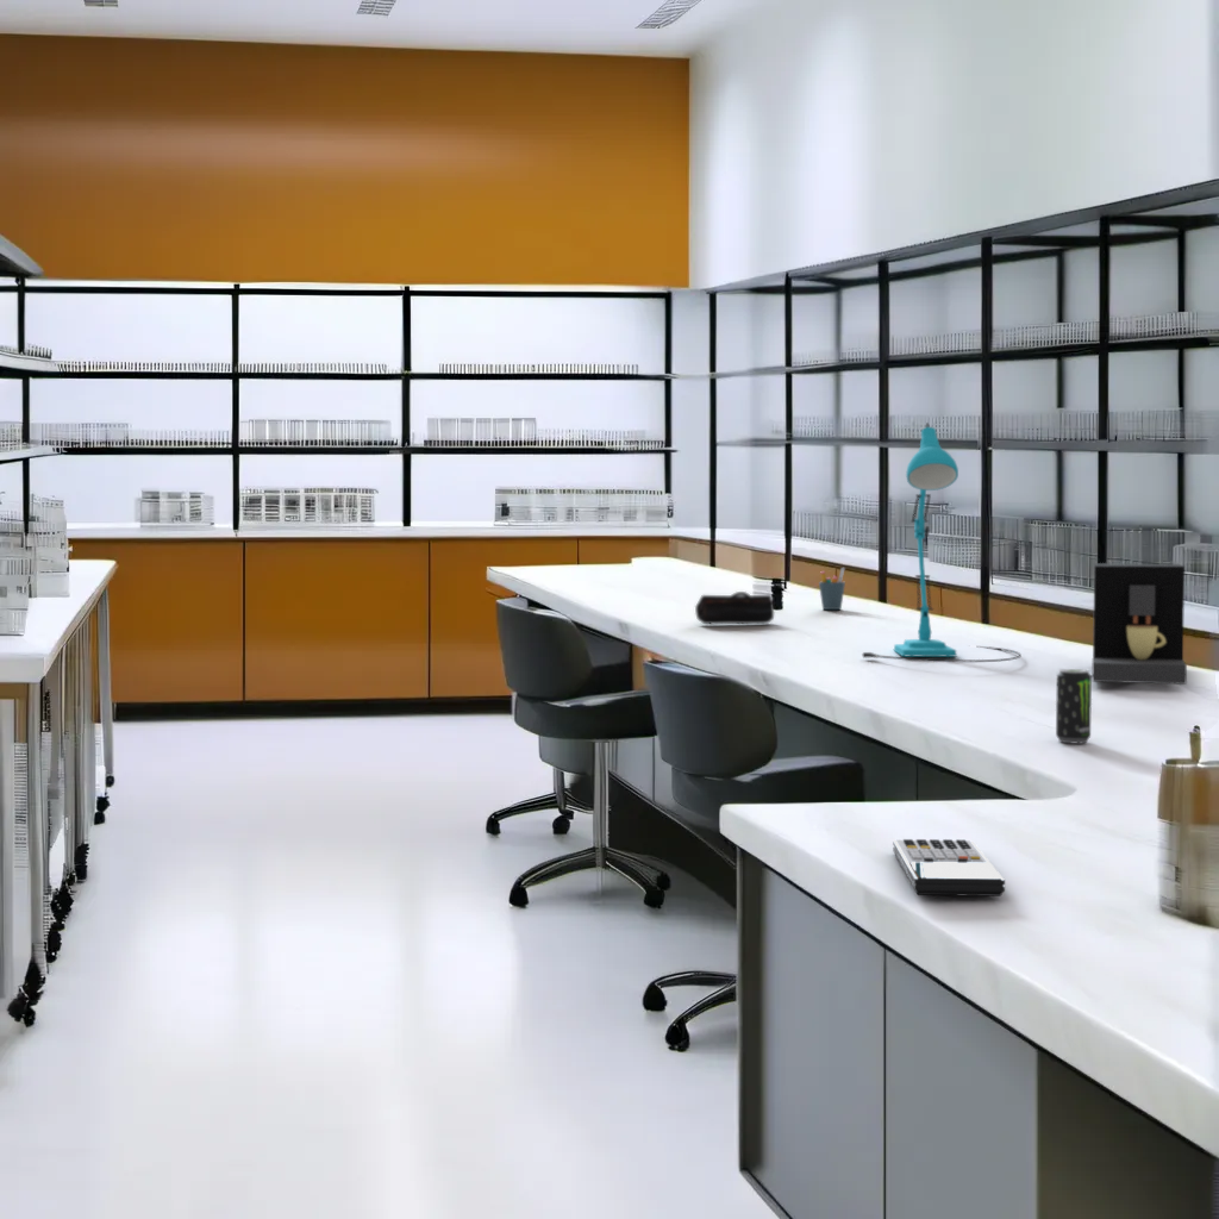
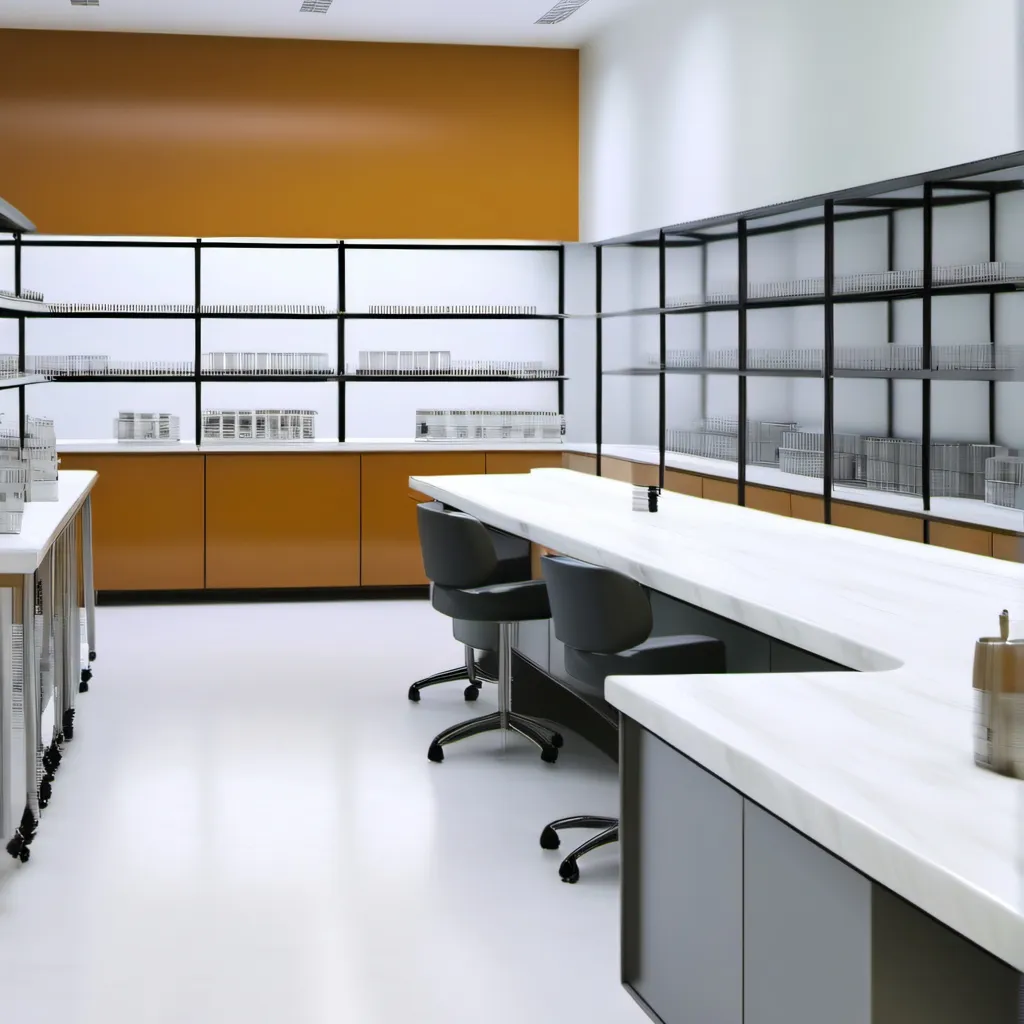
- calculator (945, 865)
- pen holder (831, 588)
- pencil case (734, 607)
- beverage can (1073, 706)
- desk lamp (927, 535)
- coffee maker (1137, 621)
